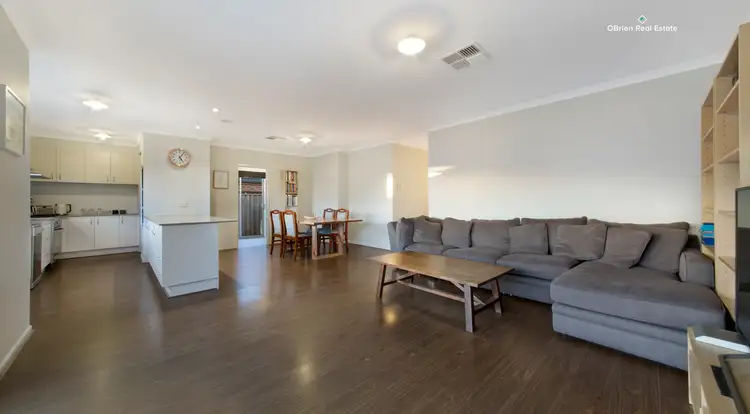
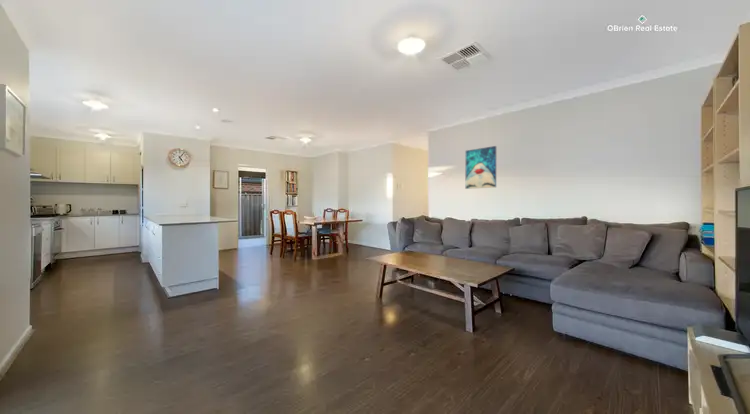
+ wall art (480, 168)
